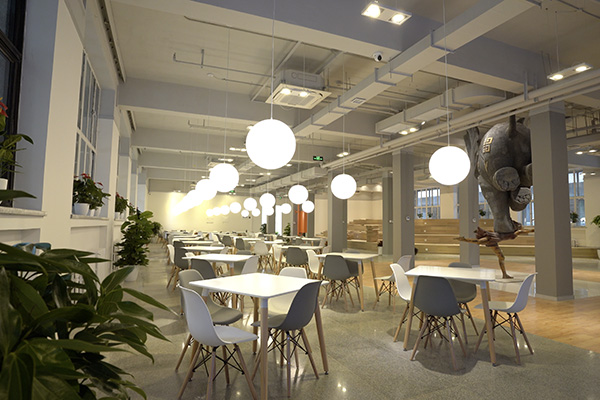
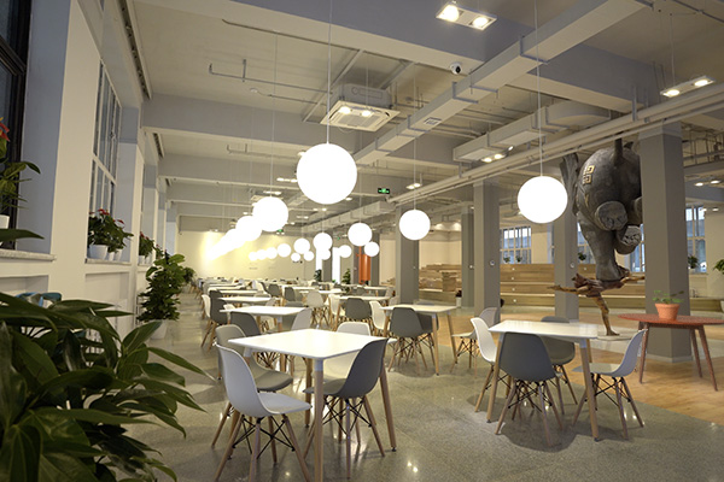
+ dining table (671, 328)
+ potted plant (670, 304)
